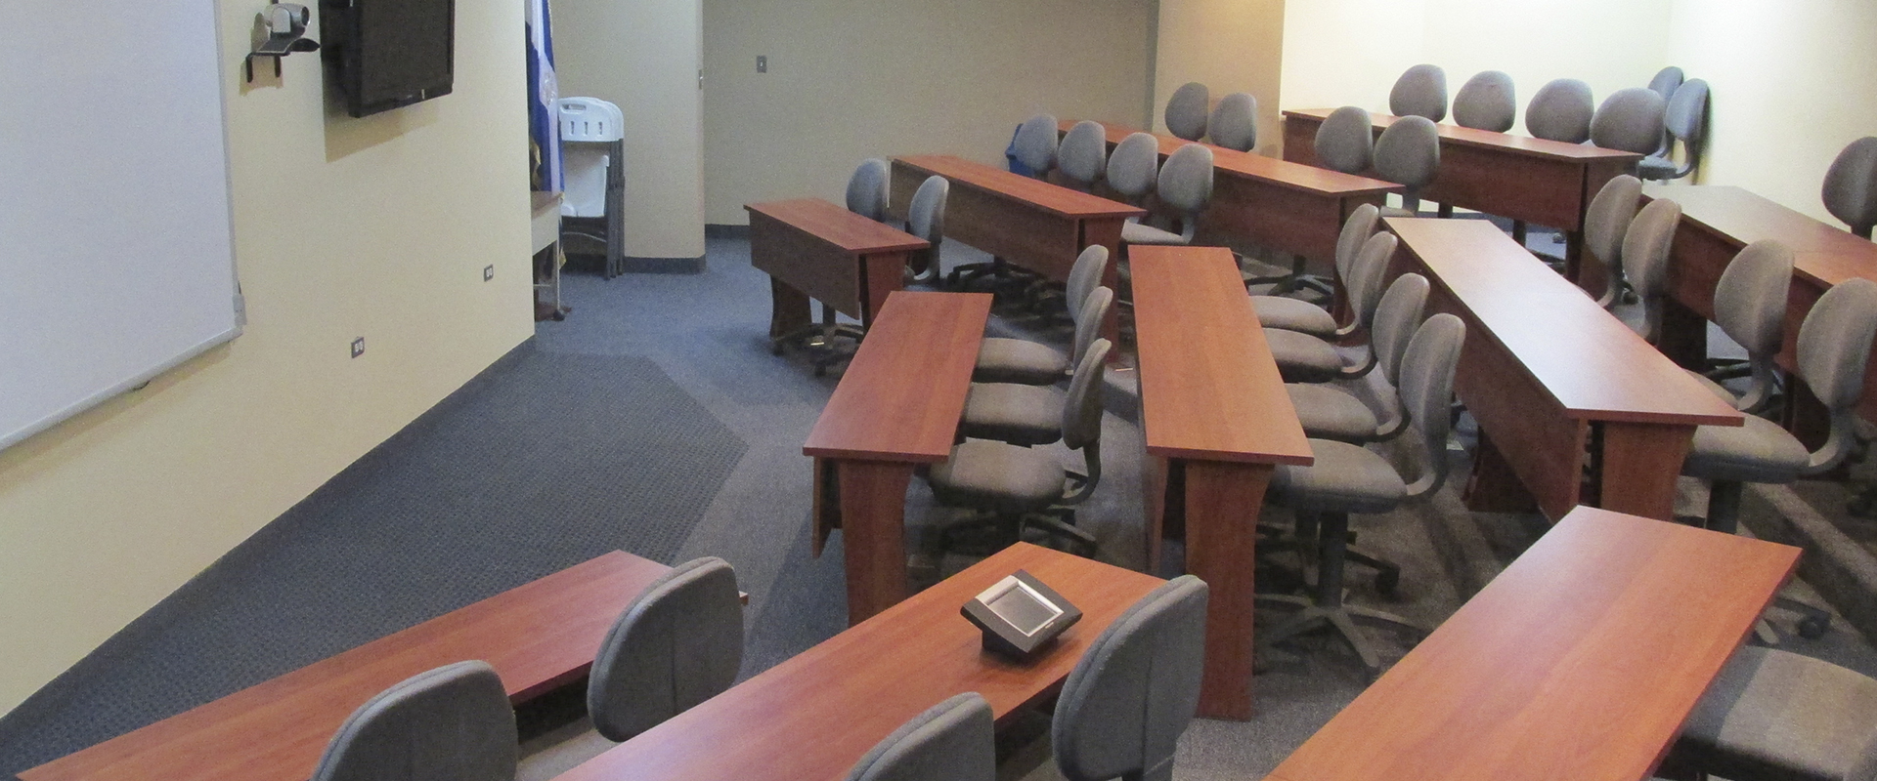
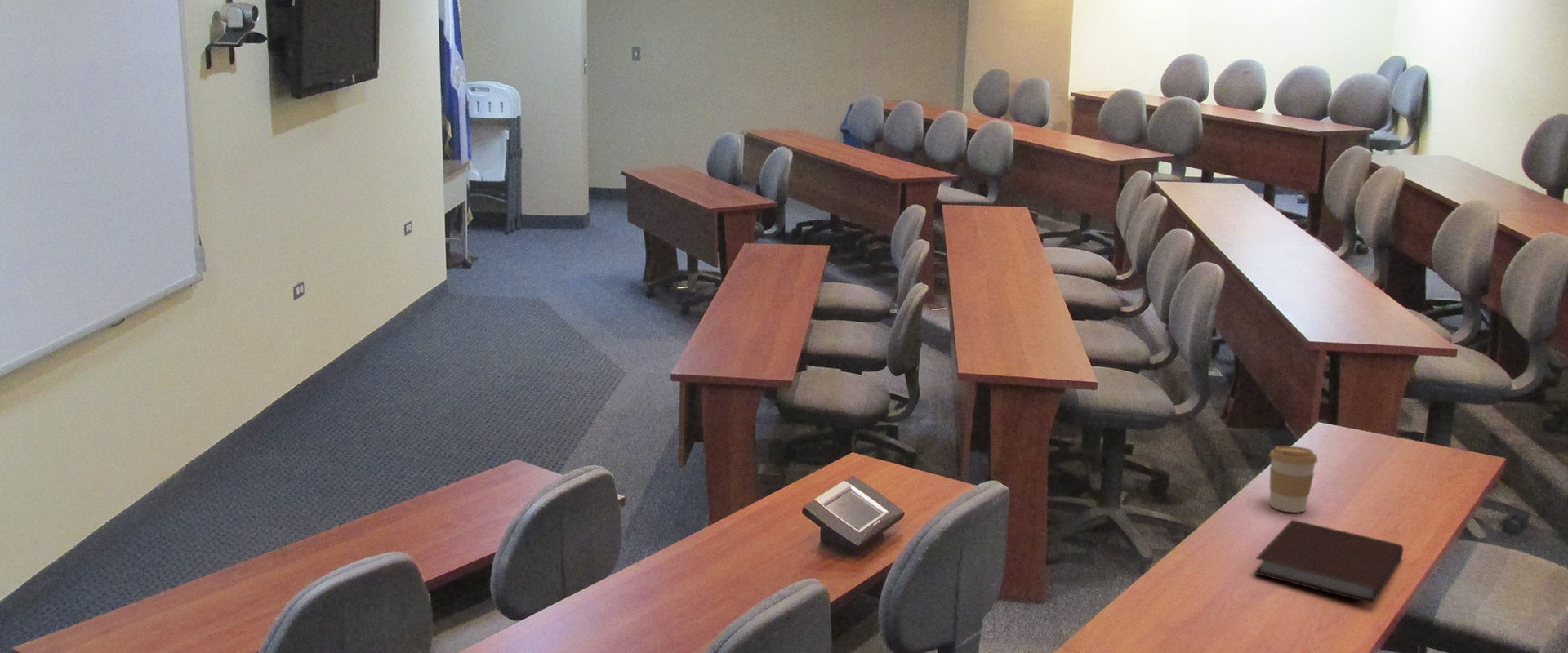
+ notebook (1330, 558)
+ coffee cup (1290, 477)
